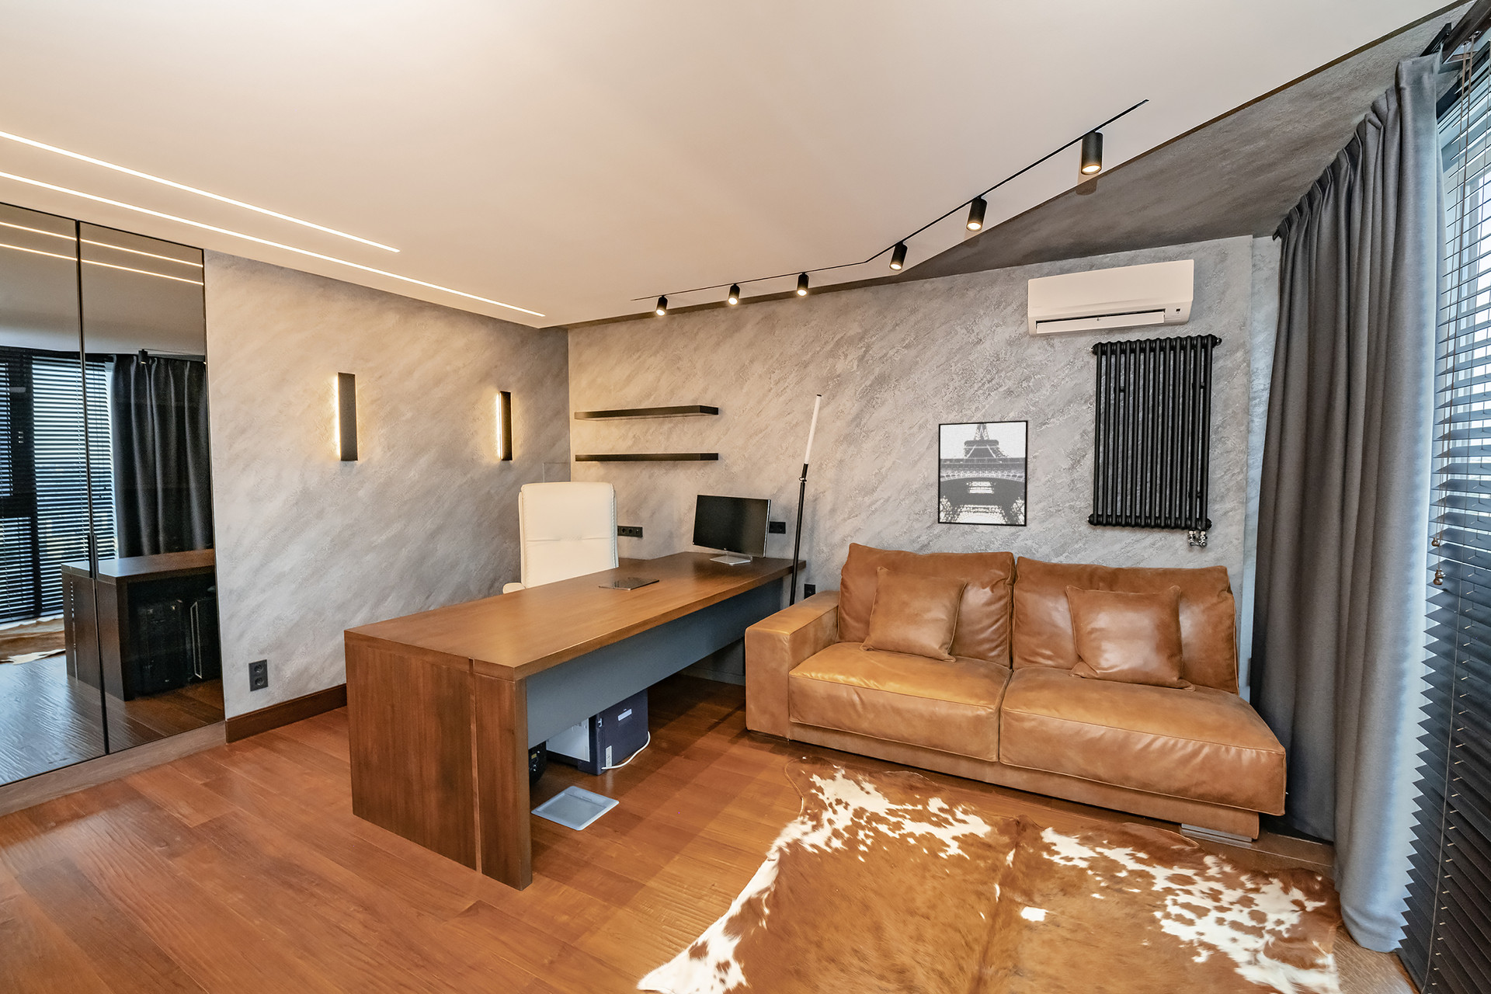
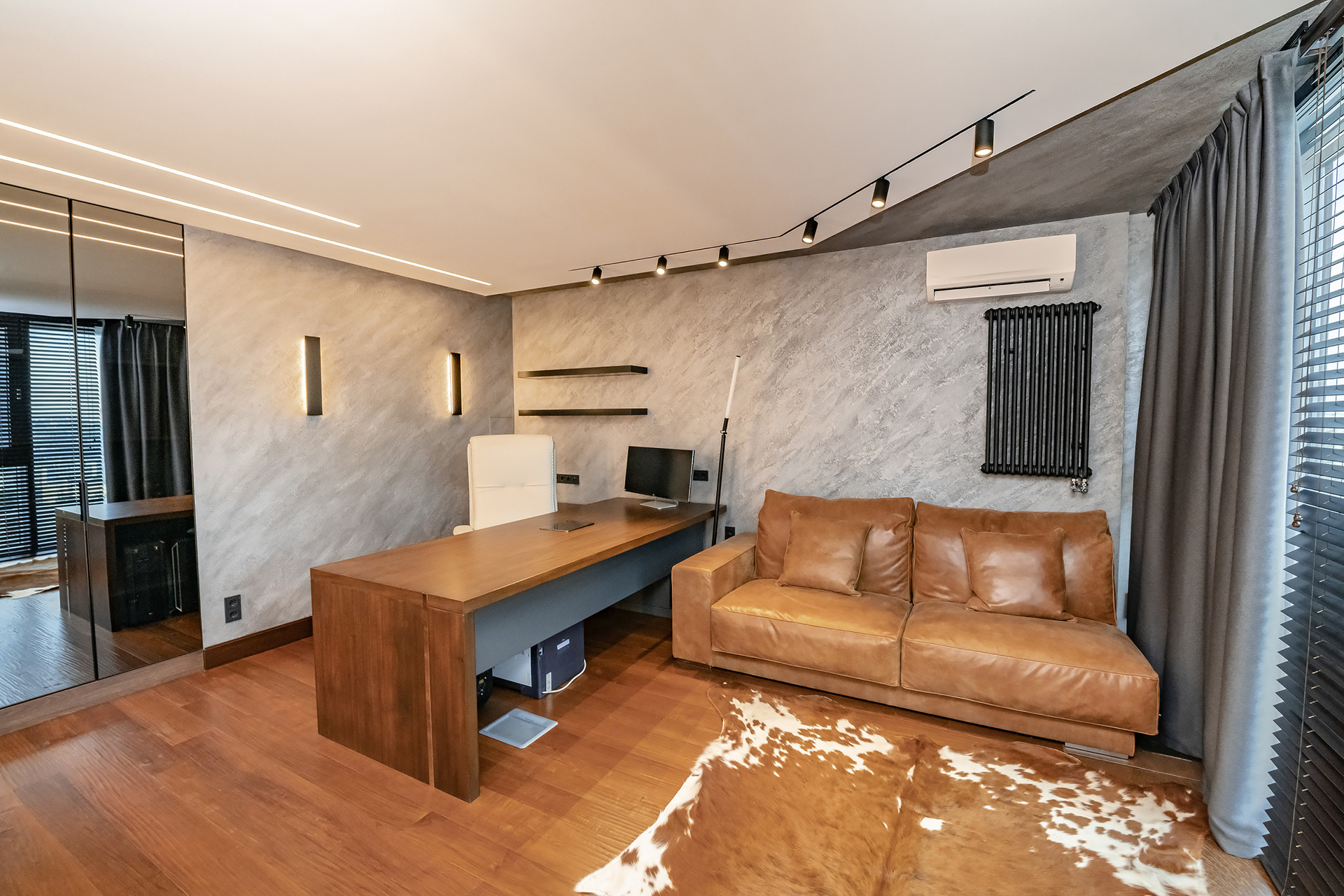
- wall art (982, 474)
